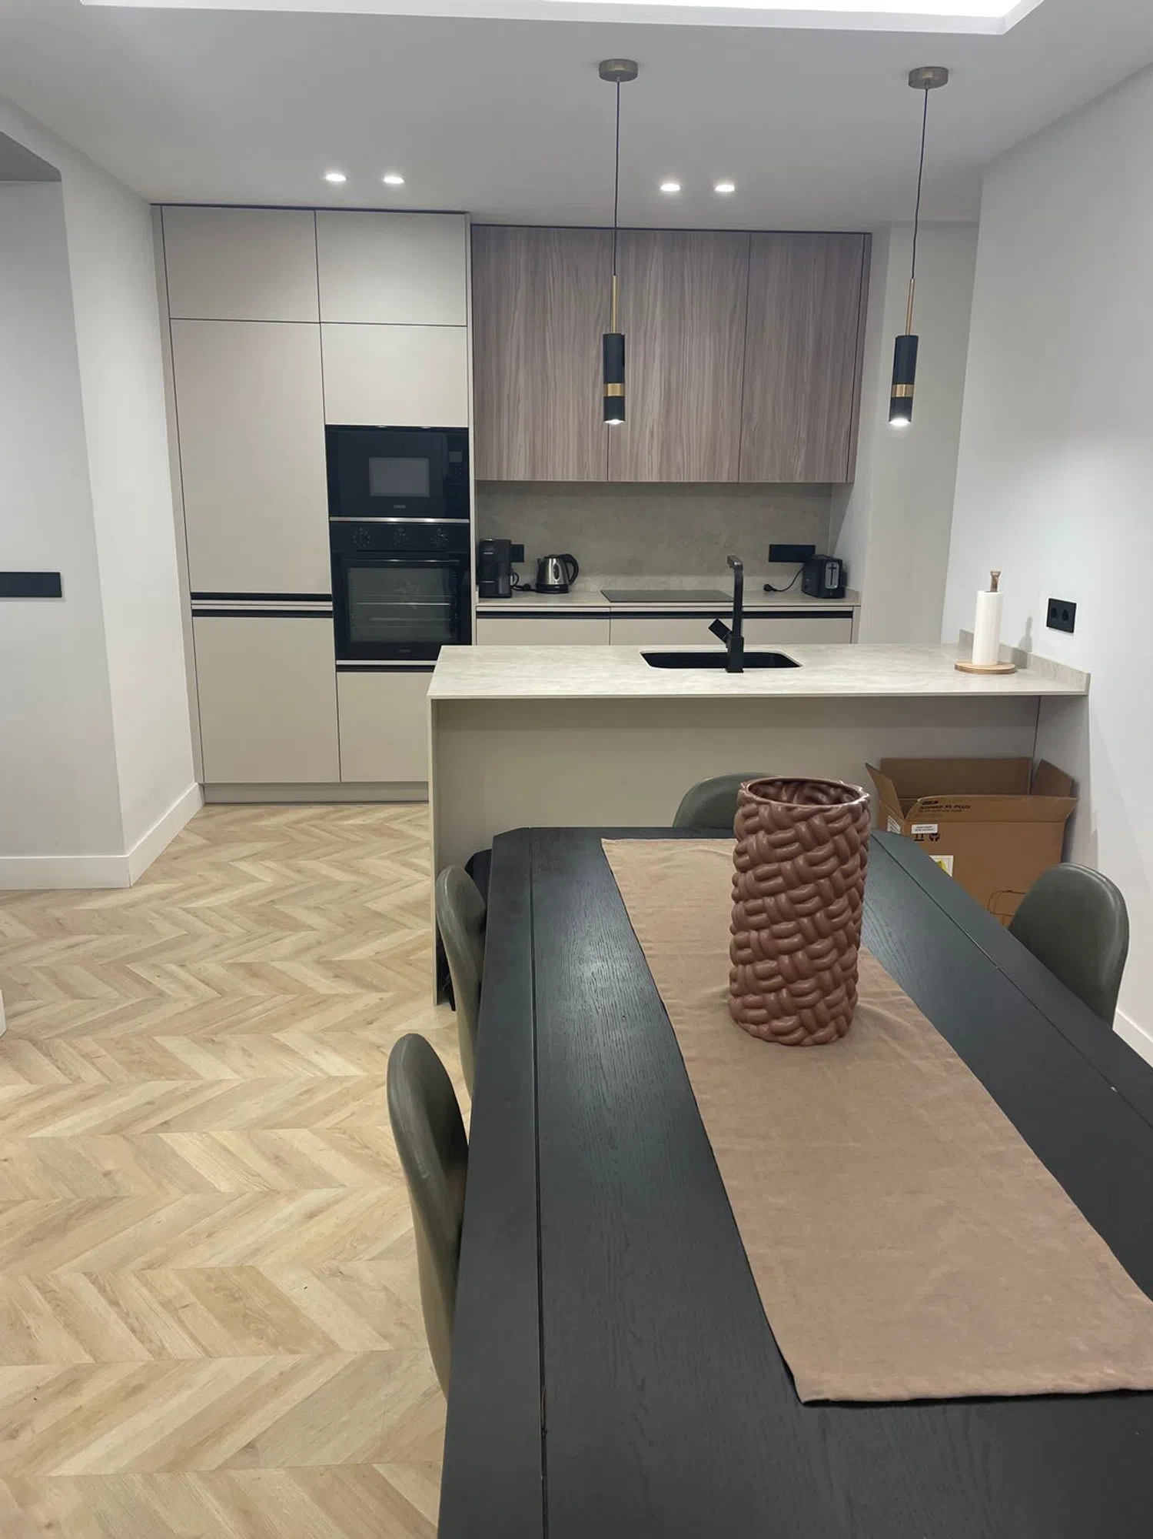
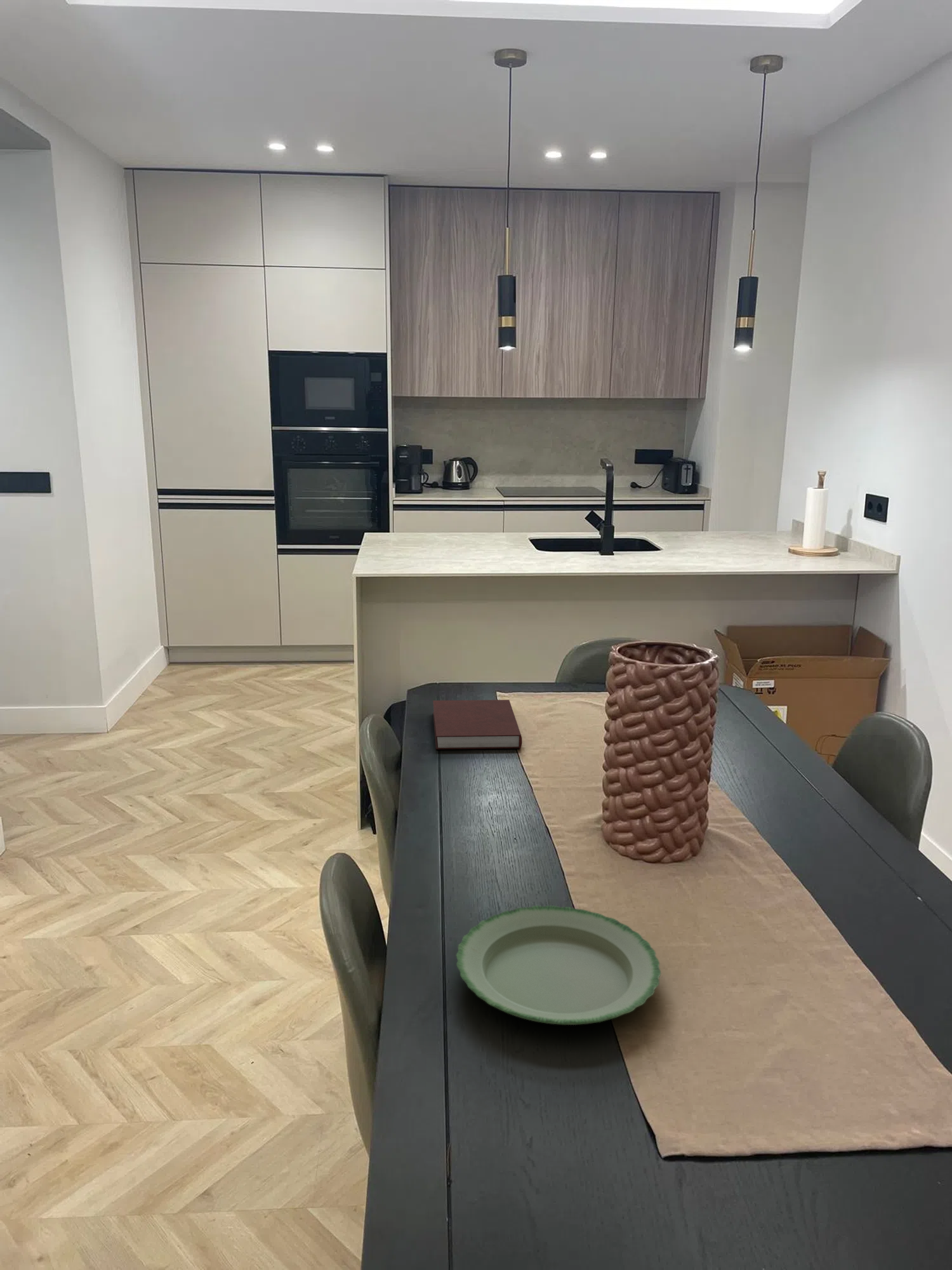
+ plate (557, 968)
+ notebook (475, 723)
